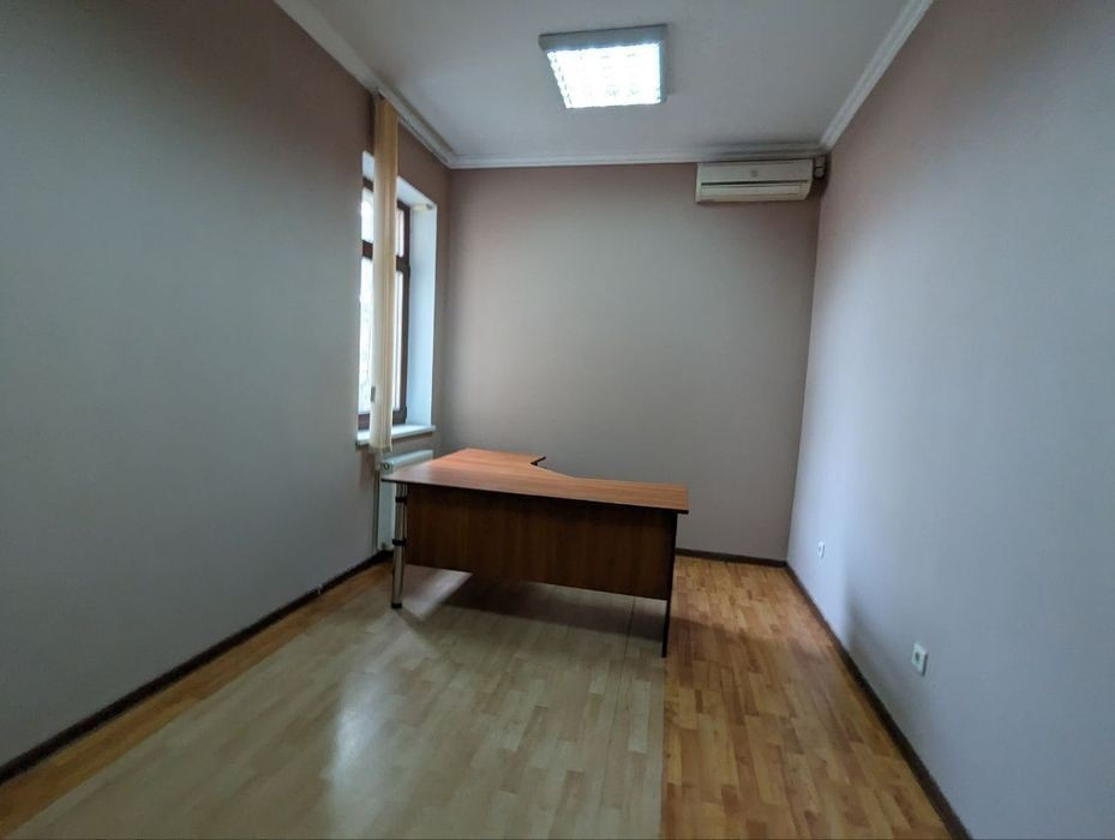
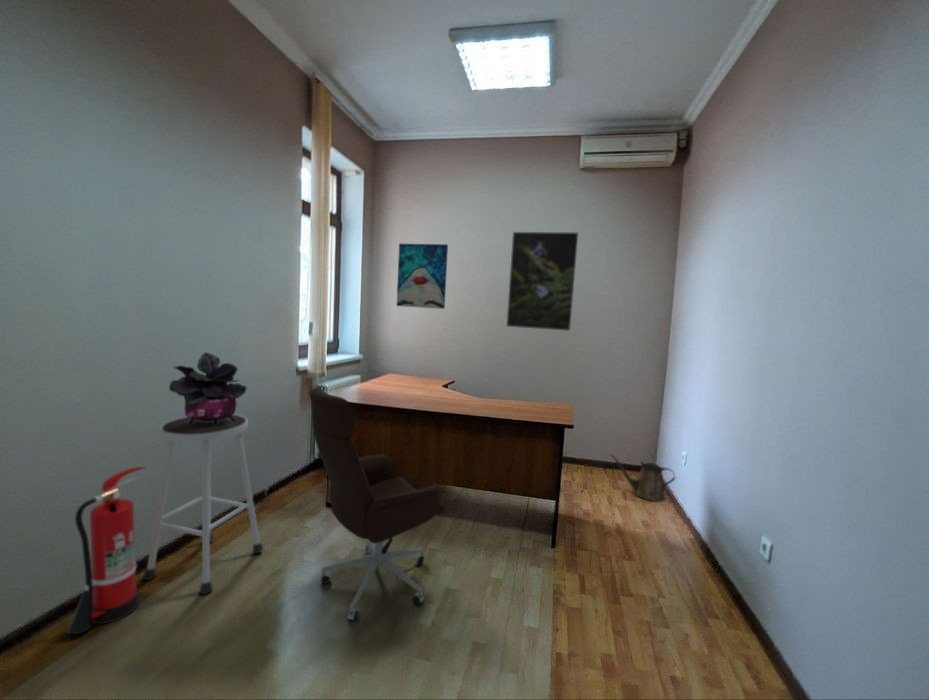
+ stool (206, 495)
+ potted plant (210, 388)
+ fire extinguisher (110, 545)
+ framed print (541, 281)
+ watering can (640, 476)
+ wall art (421, 276)
+ office chair (376, 487)
